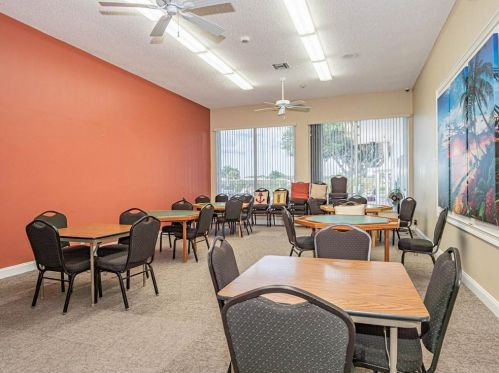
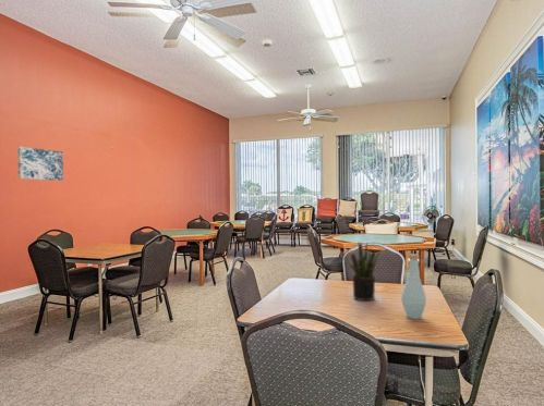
+ wall art (41, 164)
+ bottle (413, 285)
+ potted plant (365, 269)
